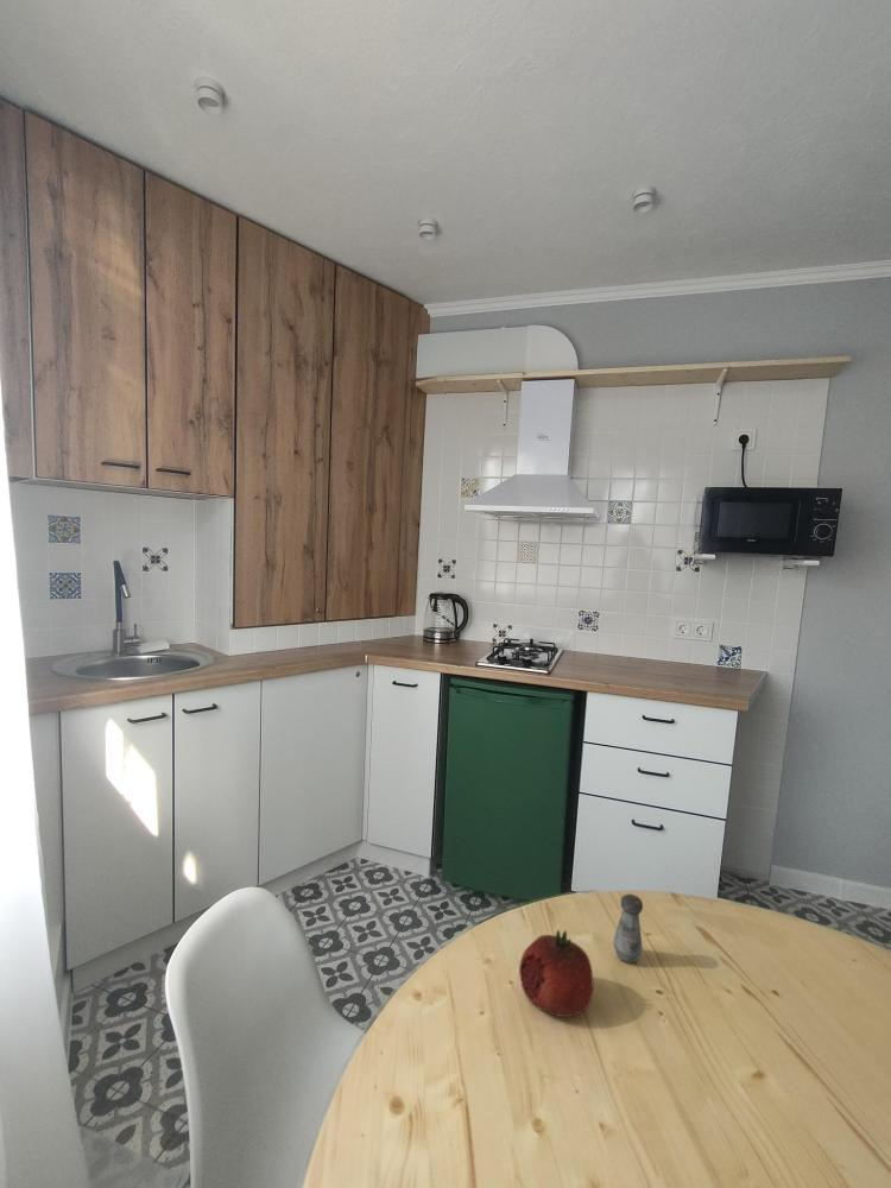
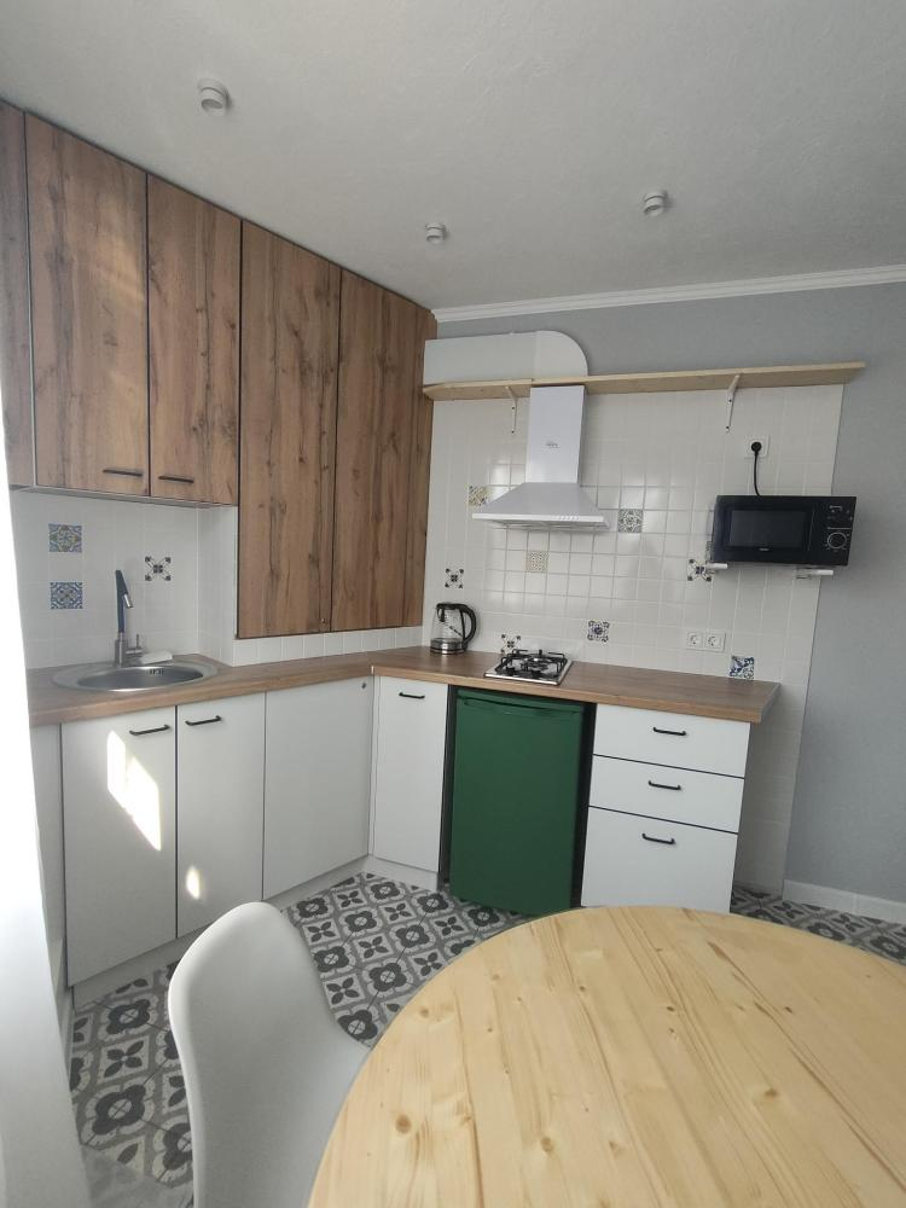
- fruit (557, 965)
- salt shaker (628, 927)
